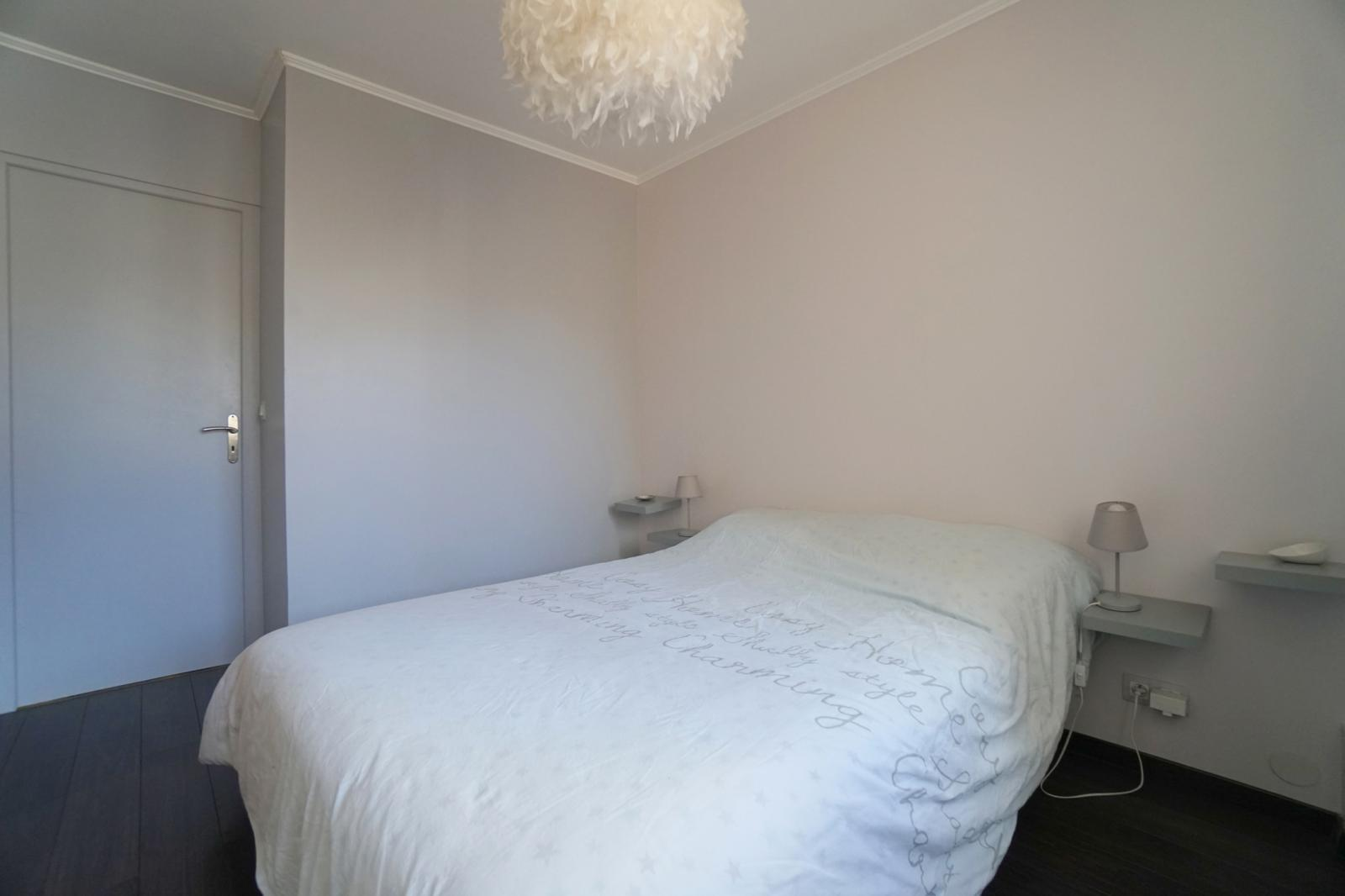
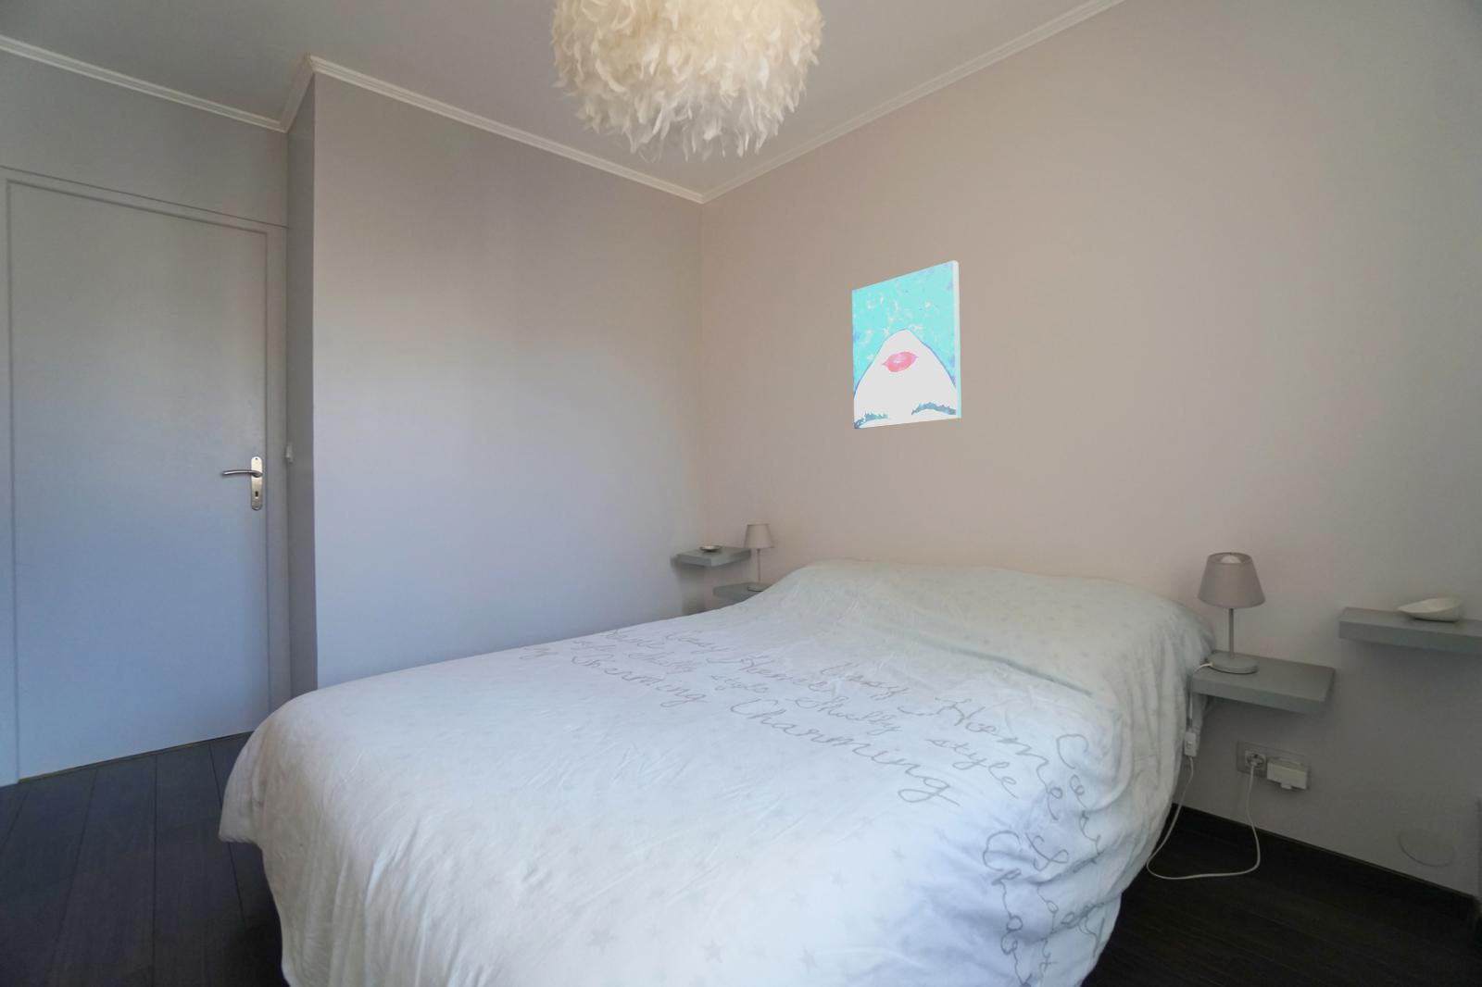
+ wall art (904, 350)
